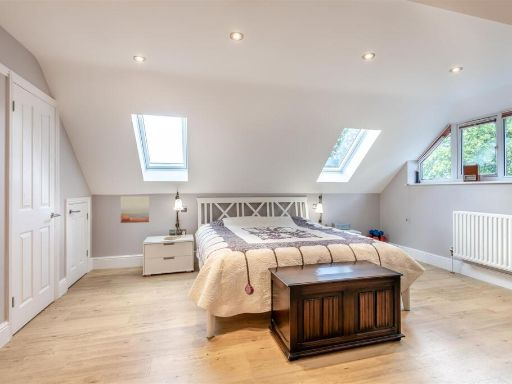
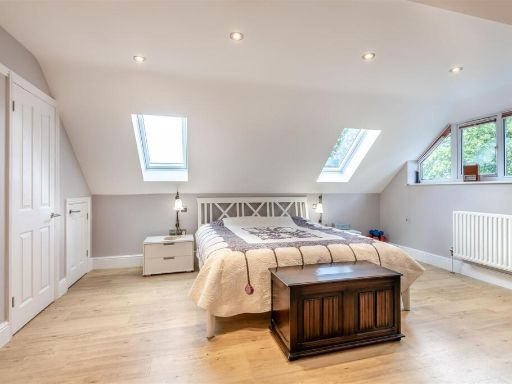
- wall art (135, 209)
